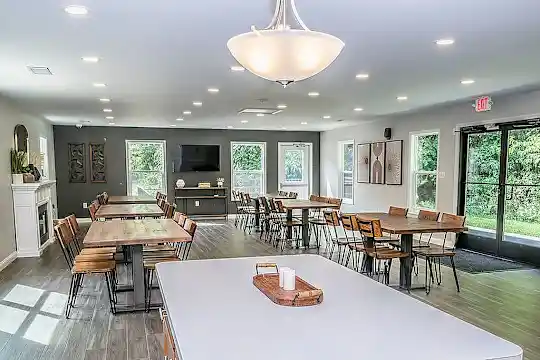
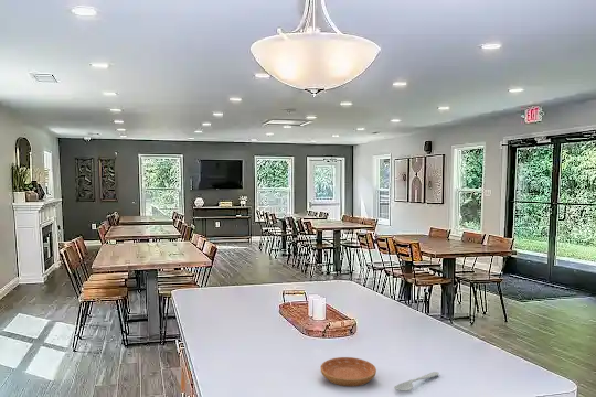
+ saucer (348, 372)
+ spoon (417, 379)
